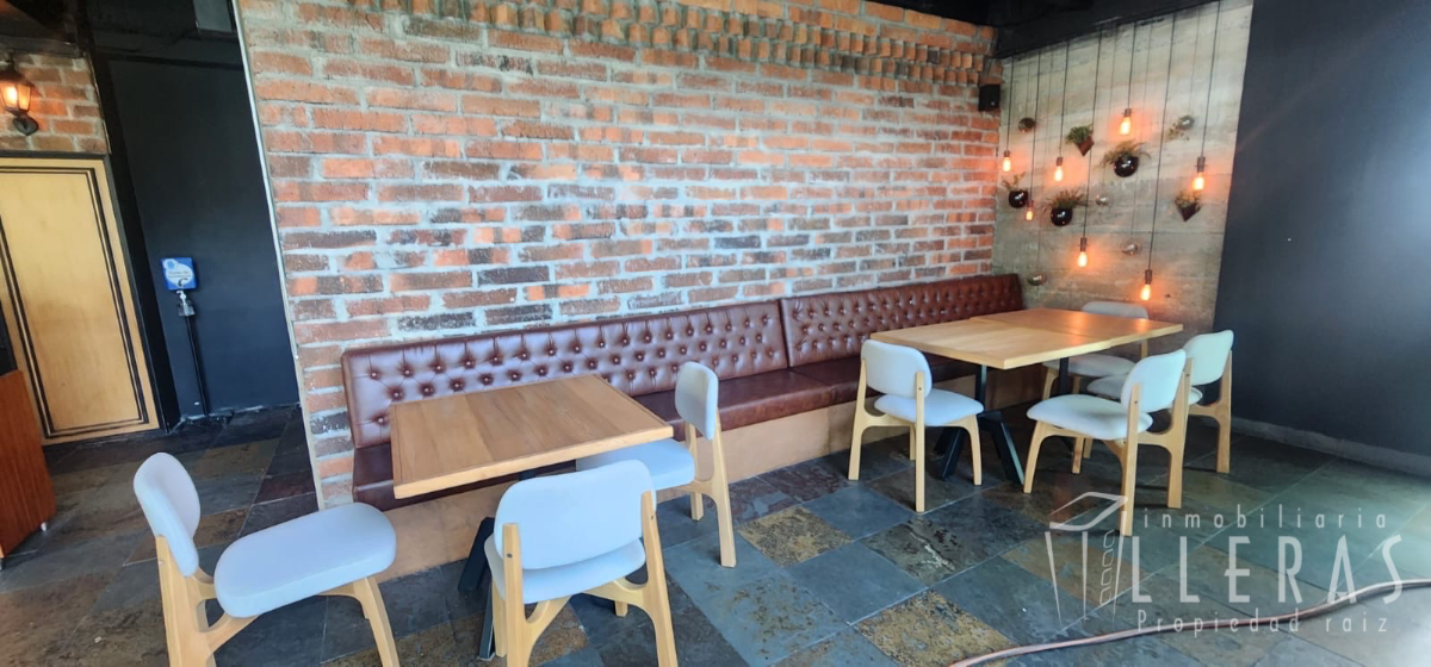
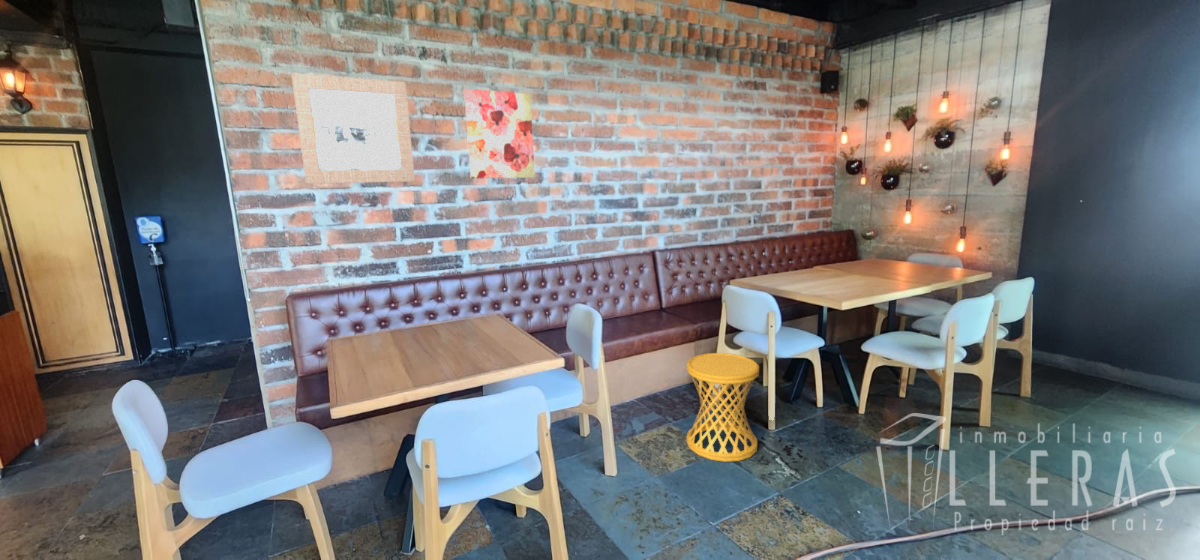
+ wall art (500, 135)
+ wall art (357, 131)
+ side table (721, 404)
